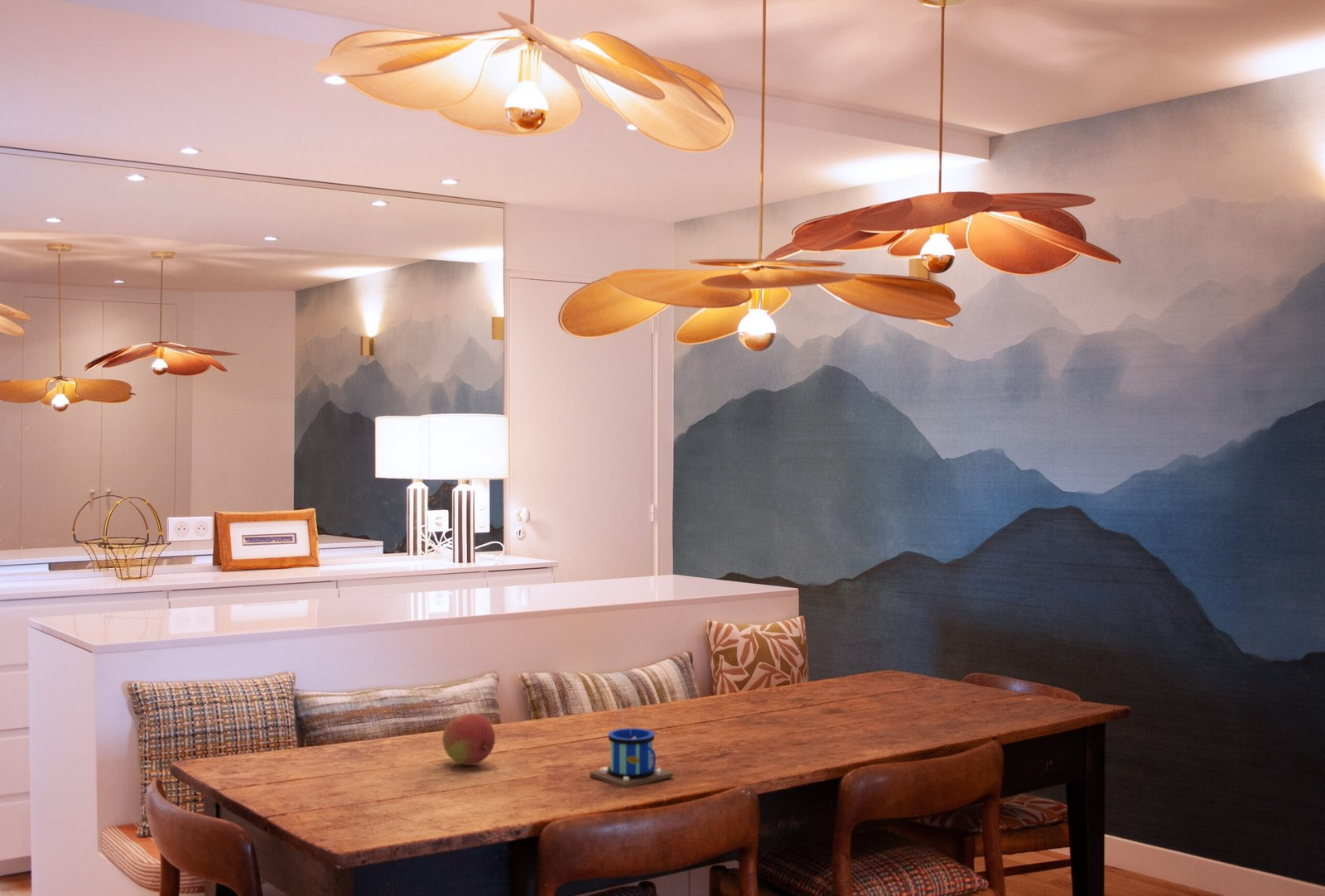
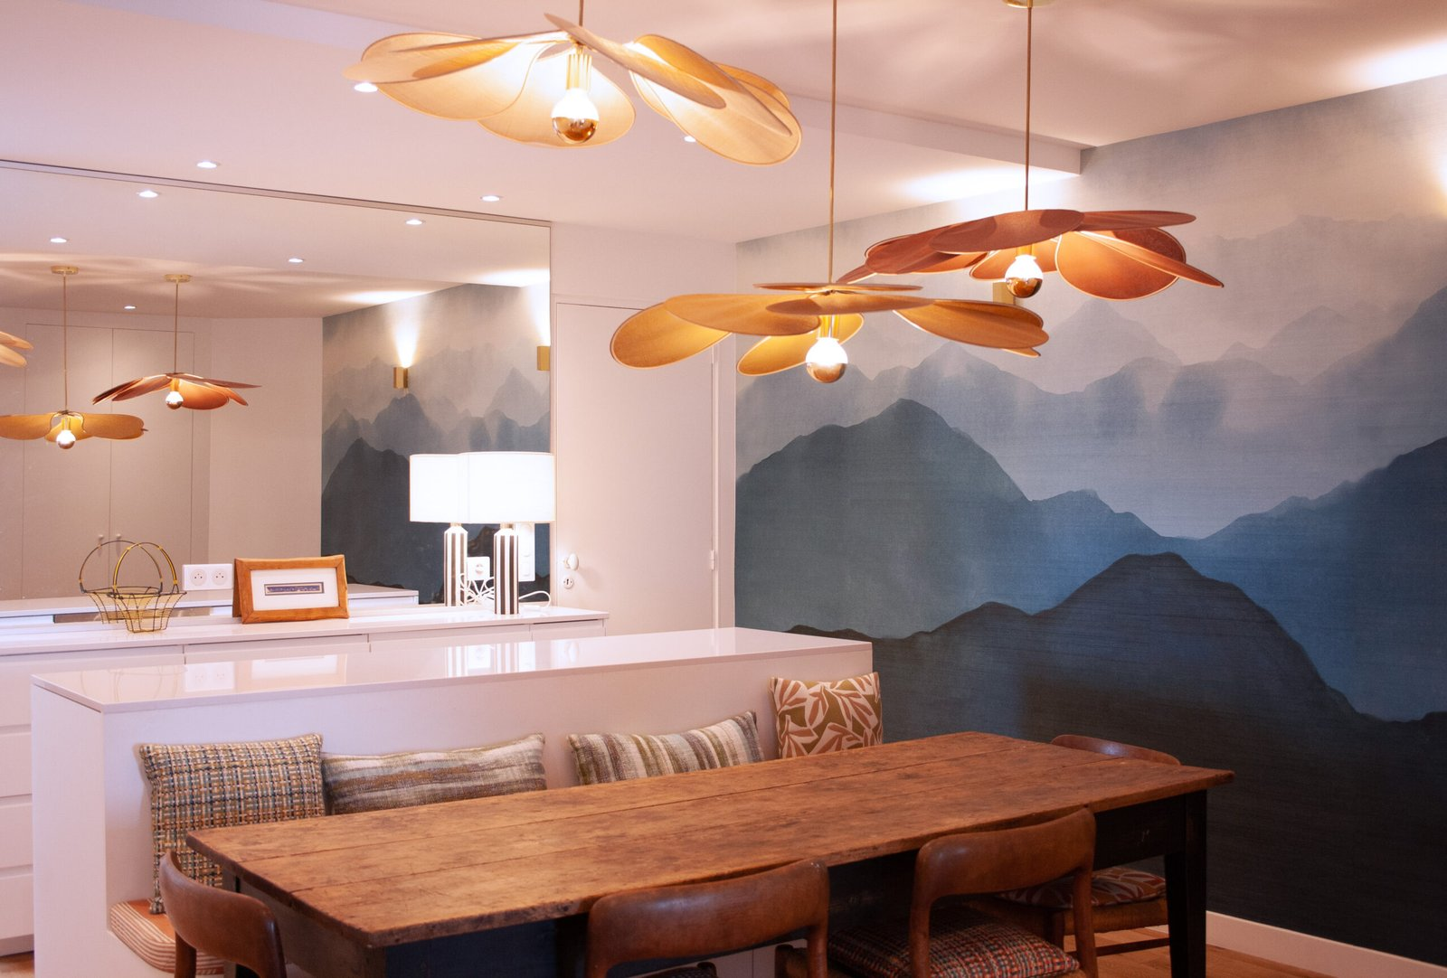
- mug (634, 730)
- fruit (468, 739)
